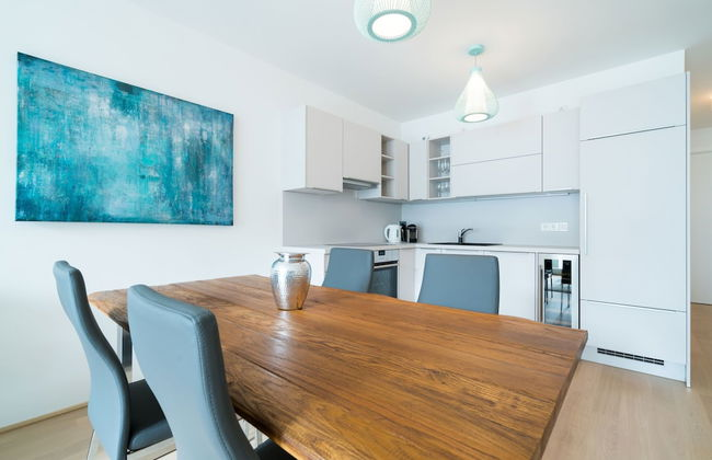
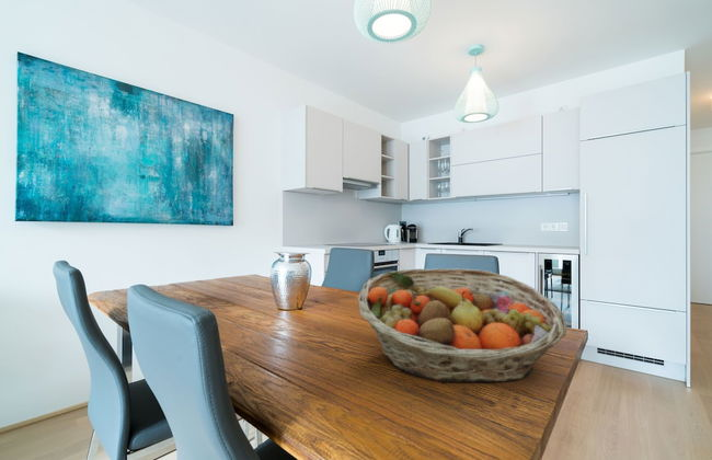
+ fruit basket (453, 315)
